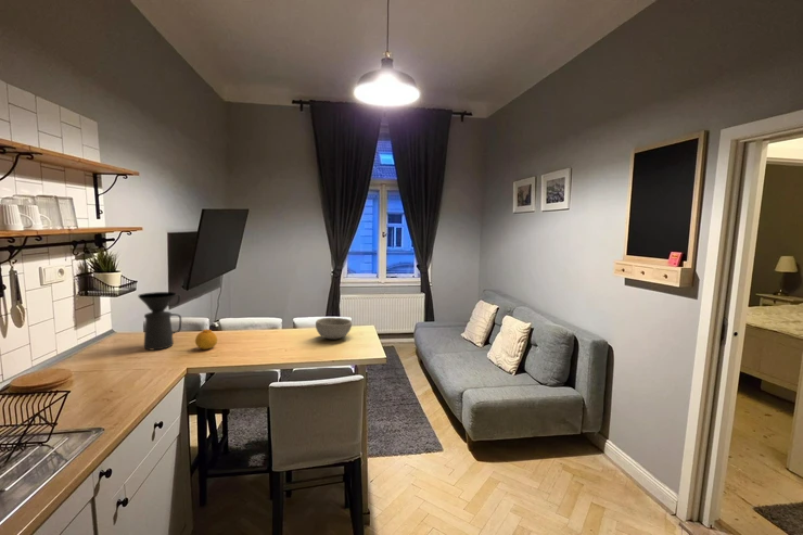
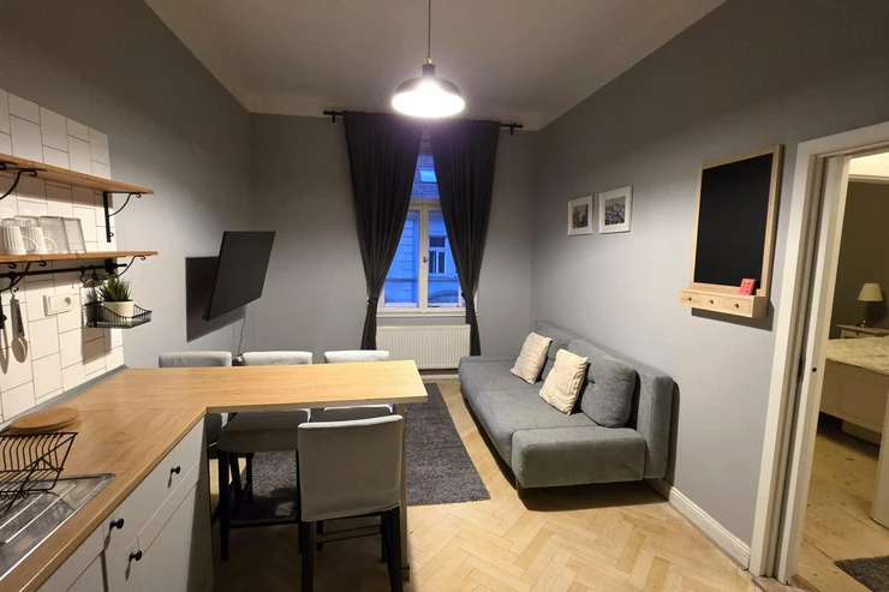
- coffee maker (157, 320)
- fruit (206, 339)
- bowl (333, 329)
